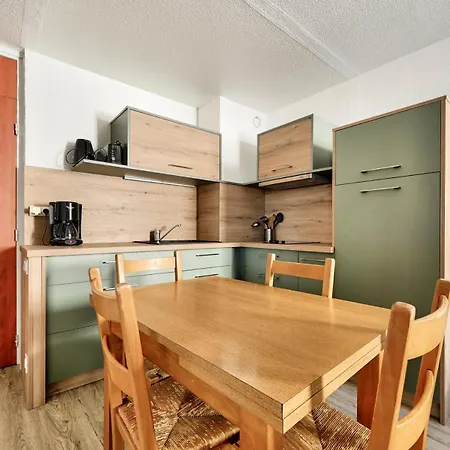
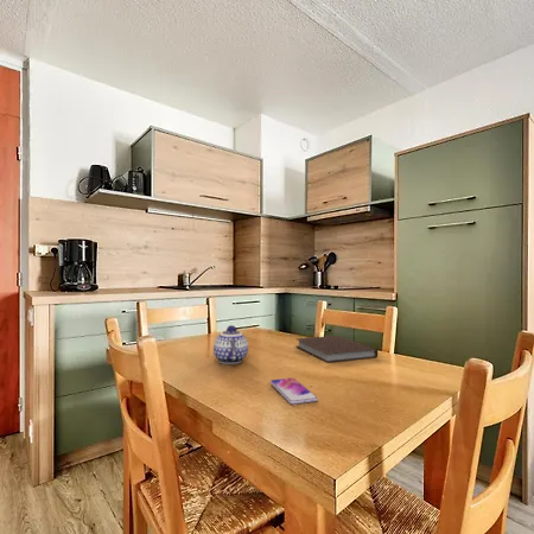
+ notebook (333, 347)
+ smartphone (292, 389)
+ teapot (230, 343)
